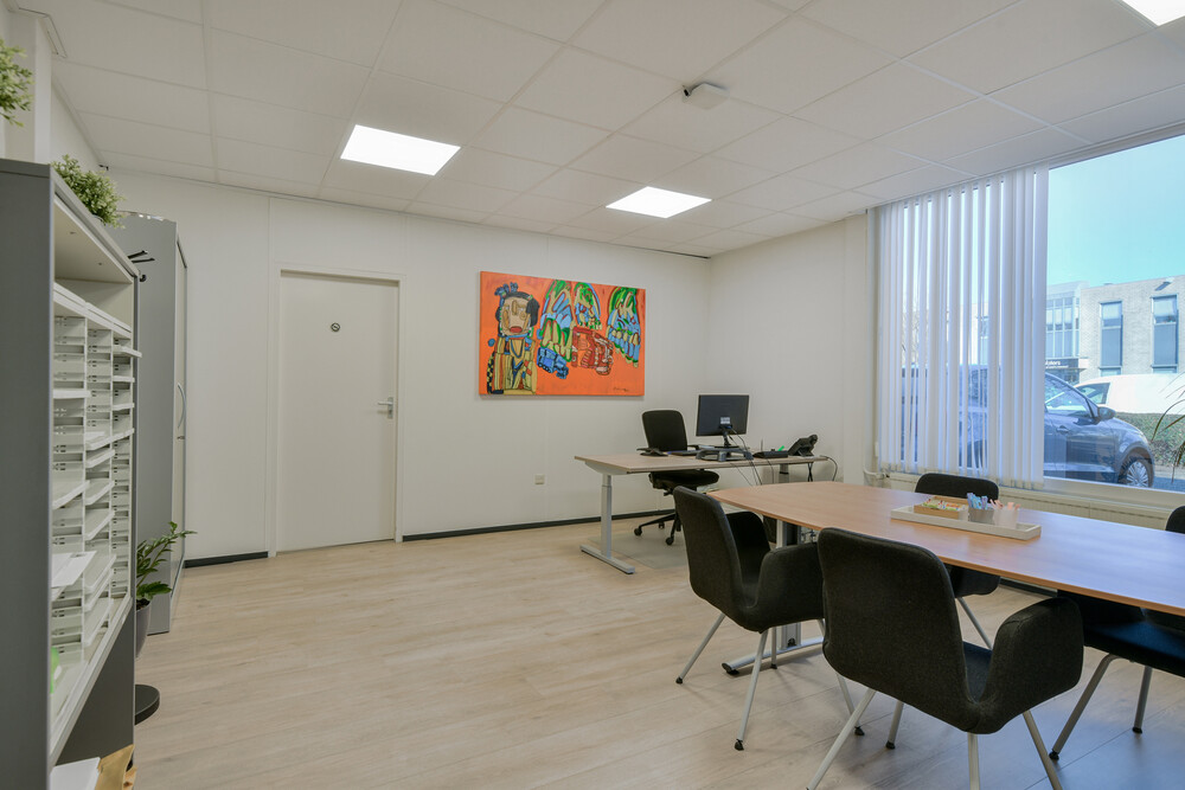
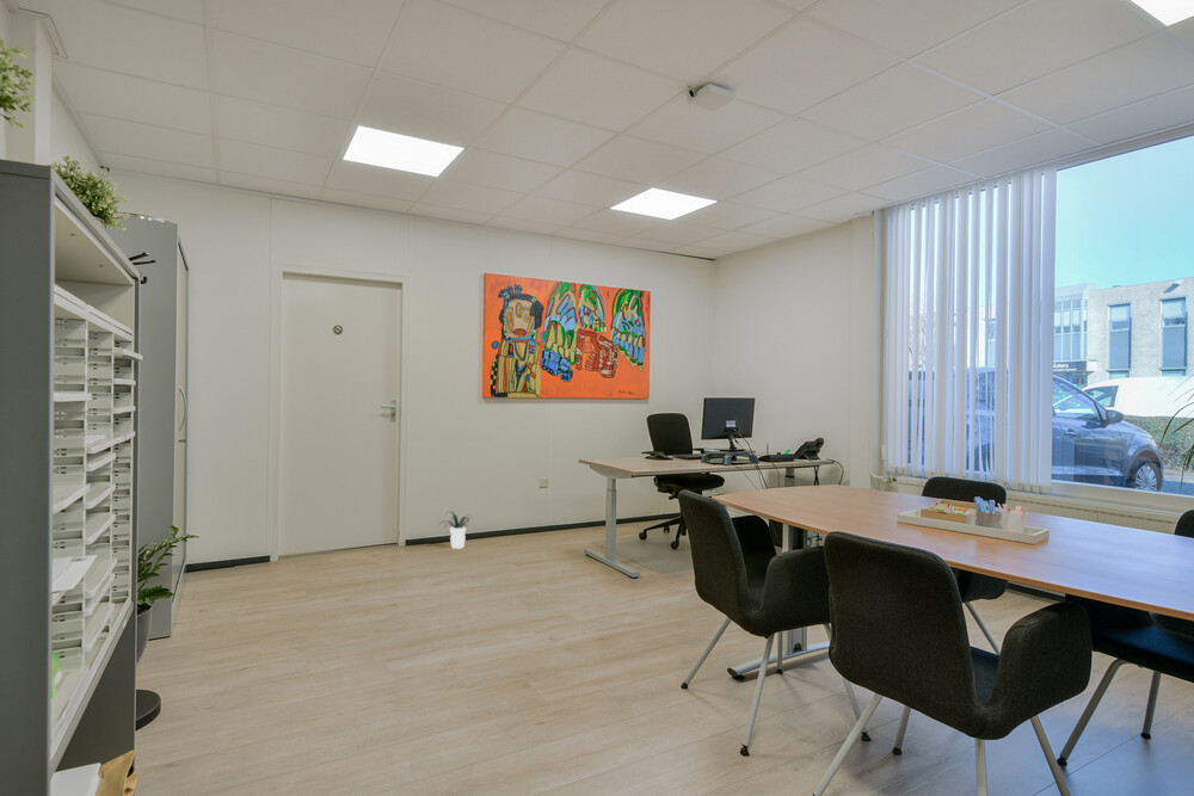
+ potted plant (457, 530)
